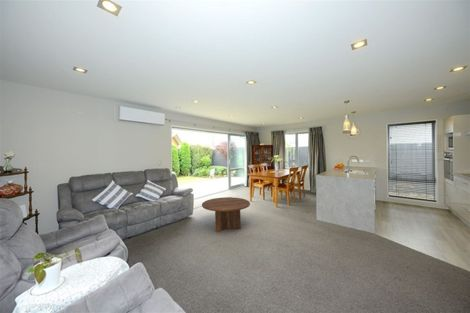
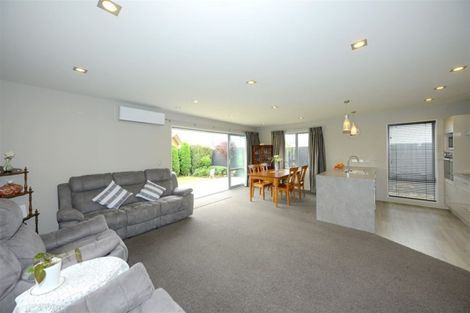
- coffee table (226, 215)
